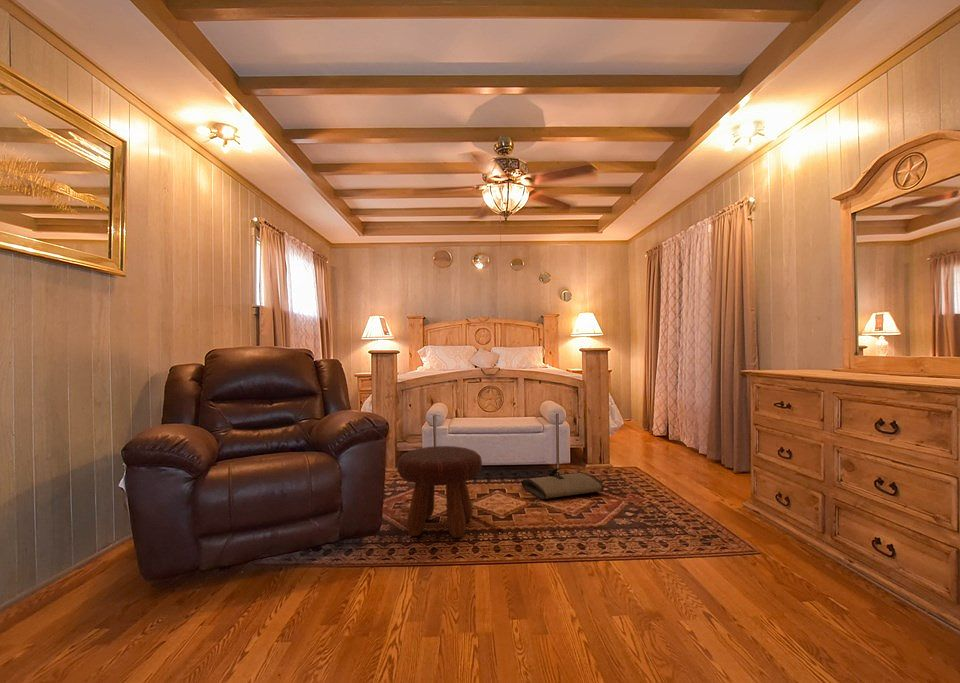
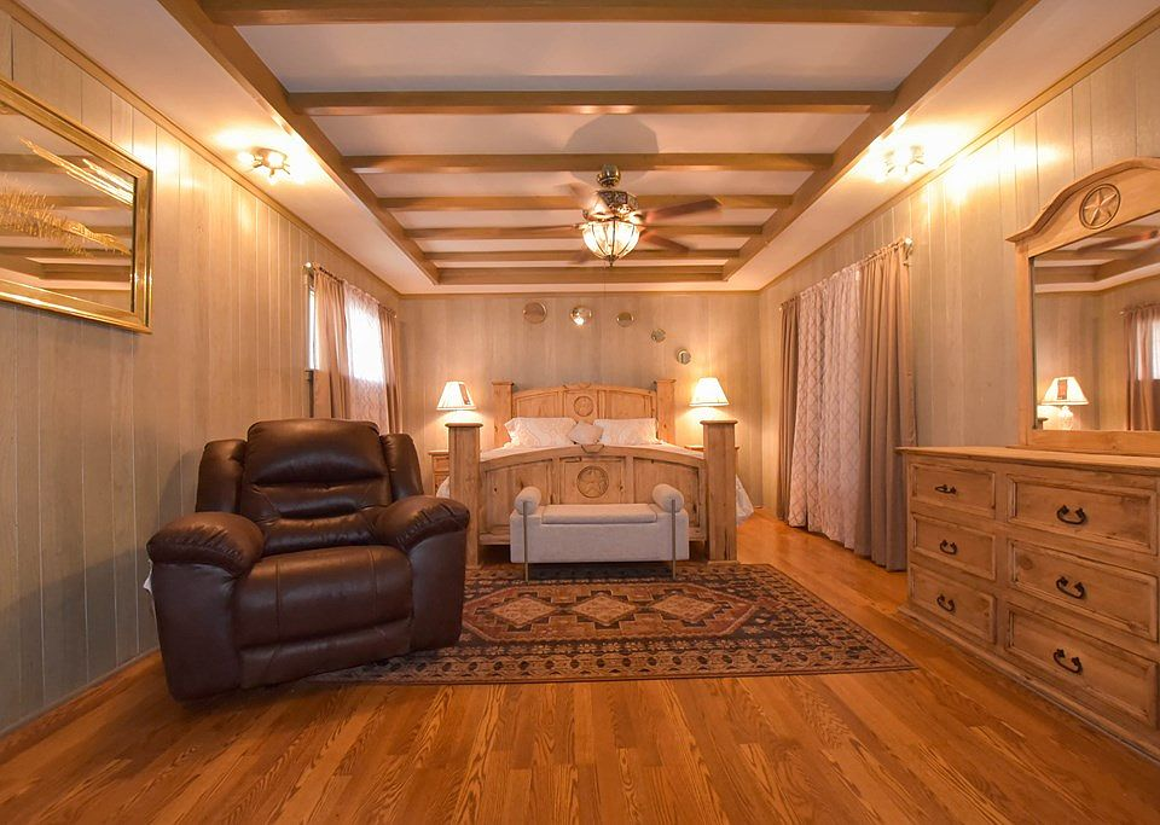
- tool roll (561, 480)
- footstool (434, 489)
